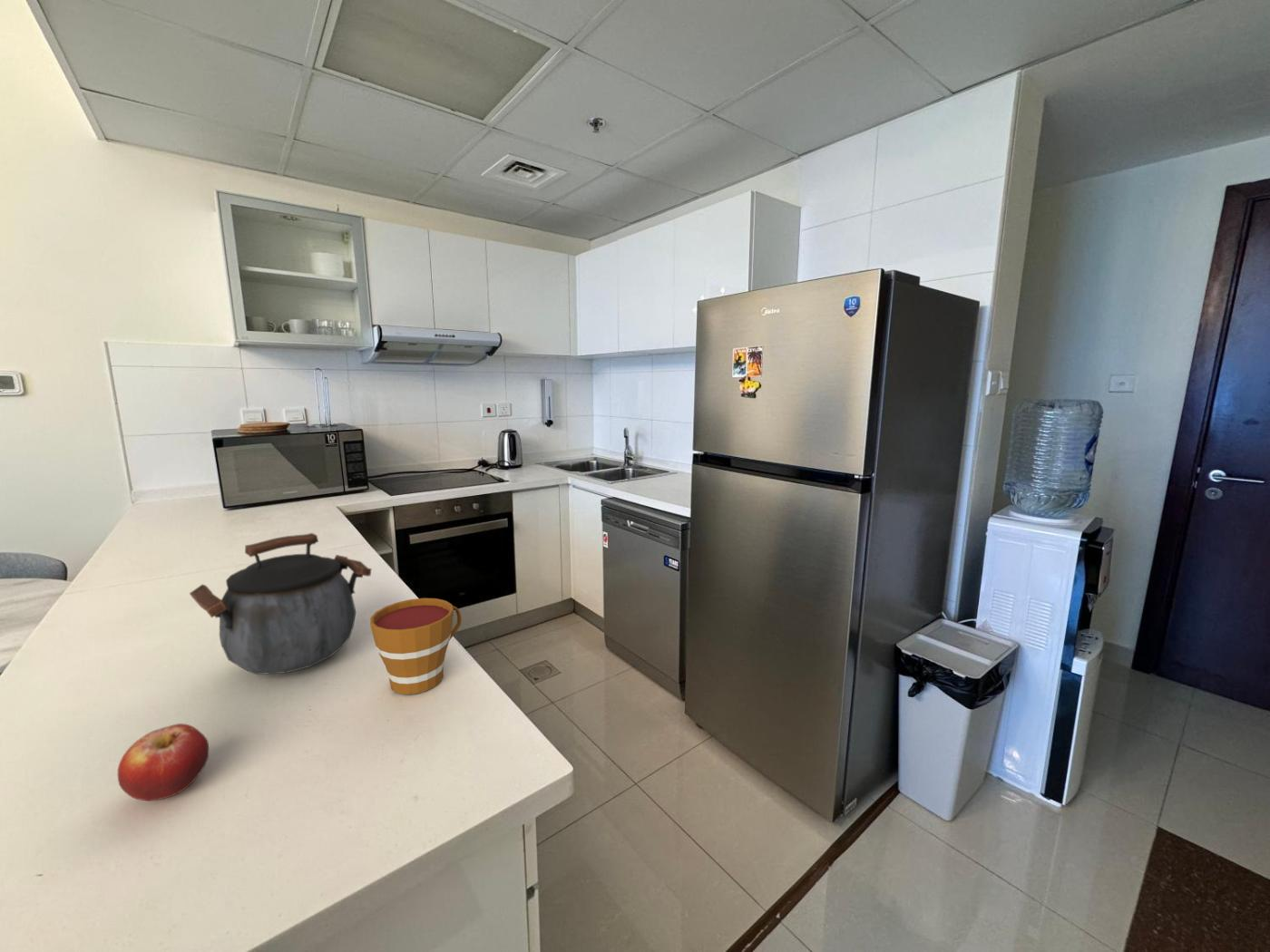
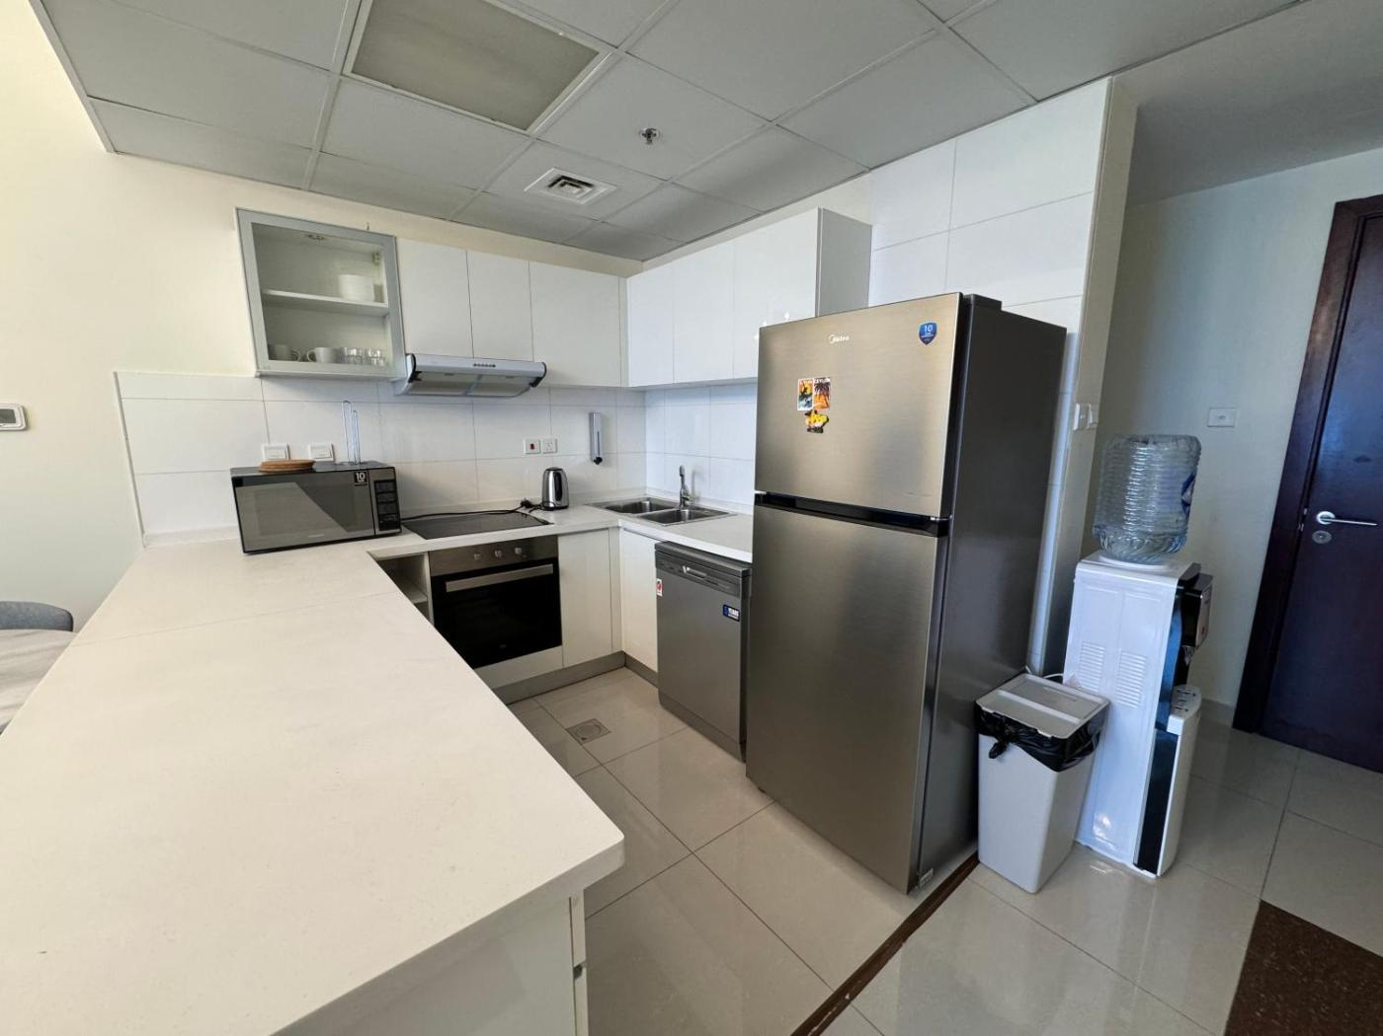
- cup (421, 644)
- fruit (164, 762)
- kettle (288, 600)
